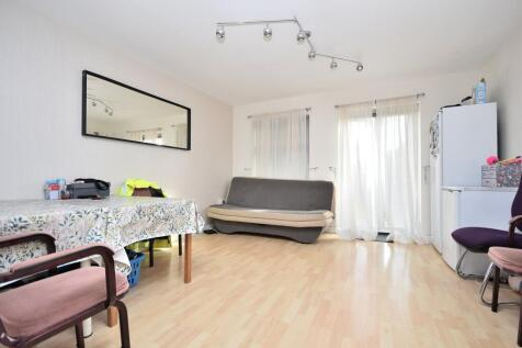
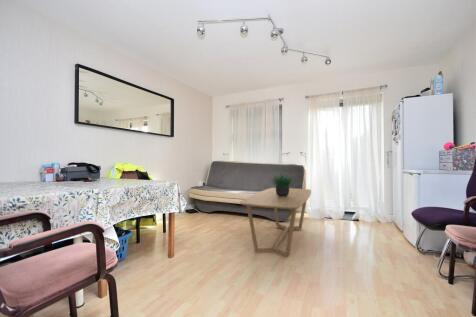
+ coffee table (277, 216)
+ potted plant (282, 180)
